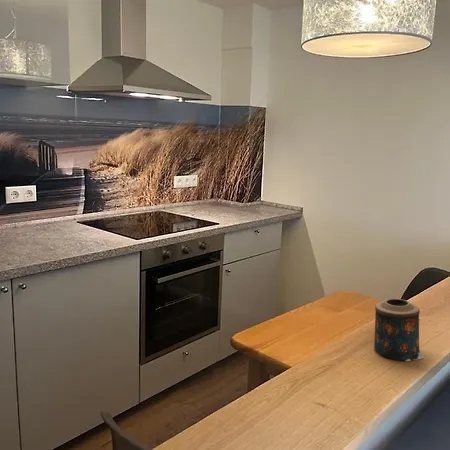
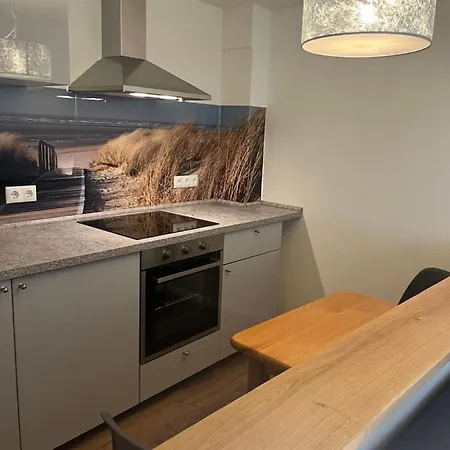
- candle (401, 325)
